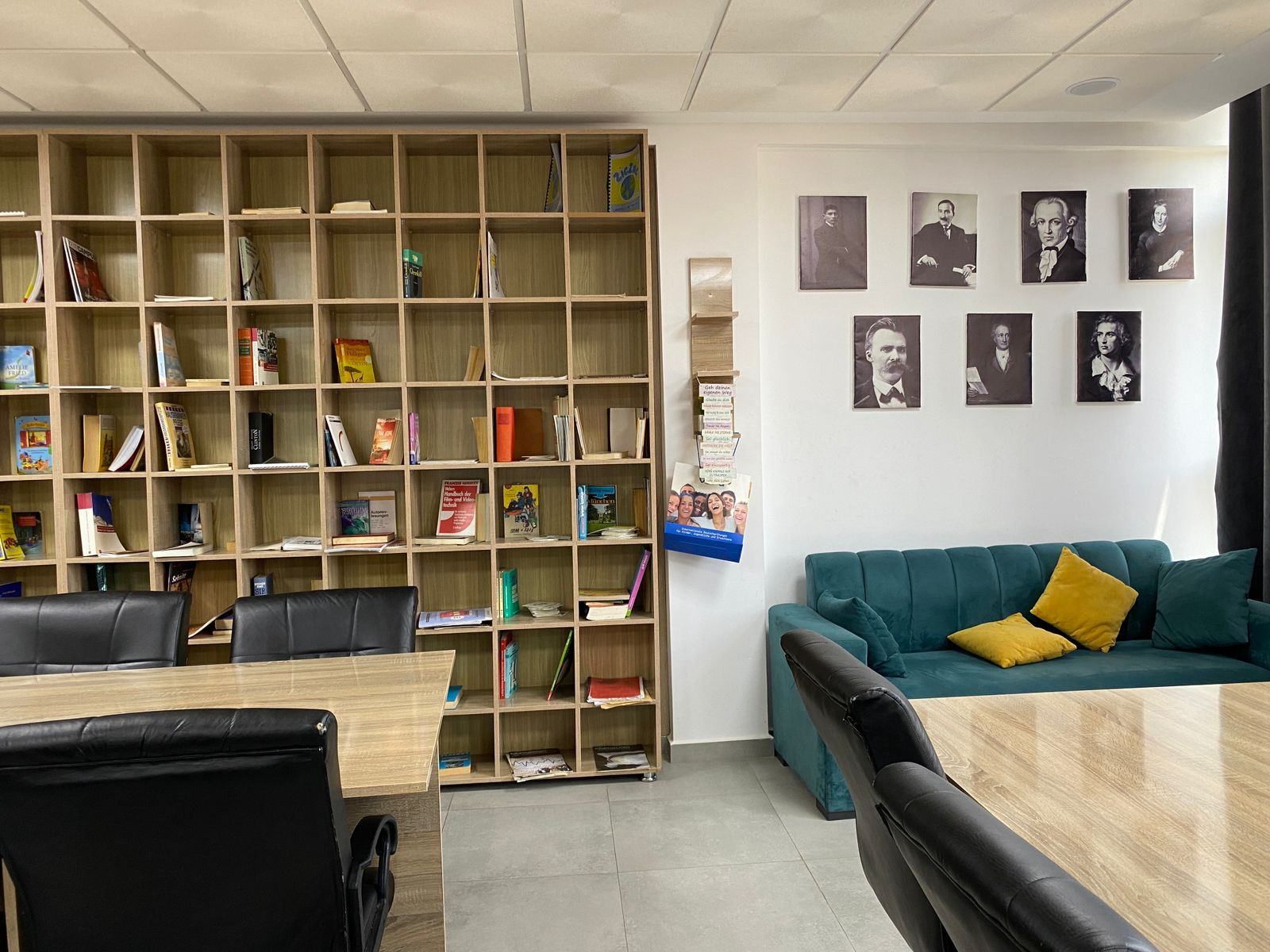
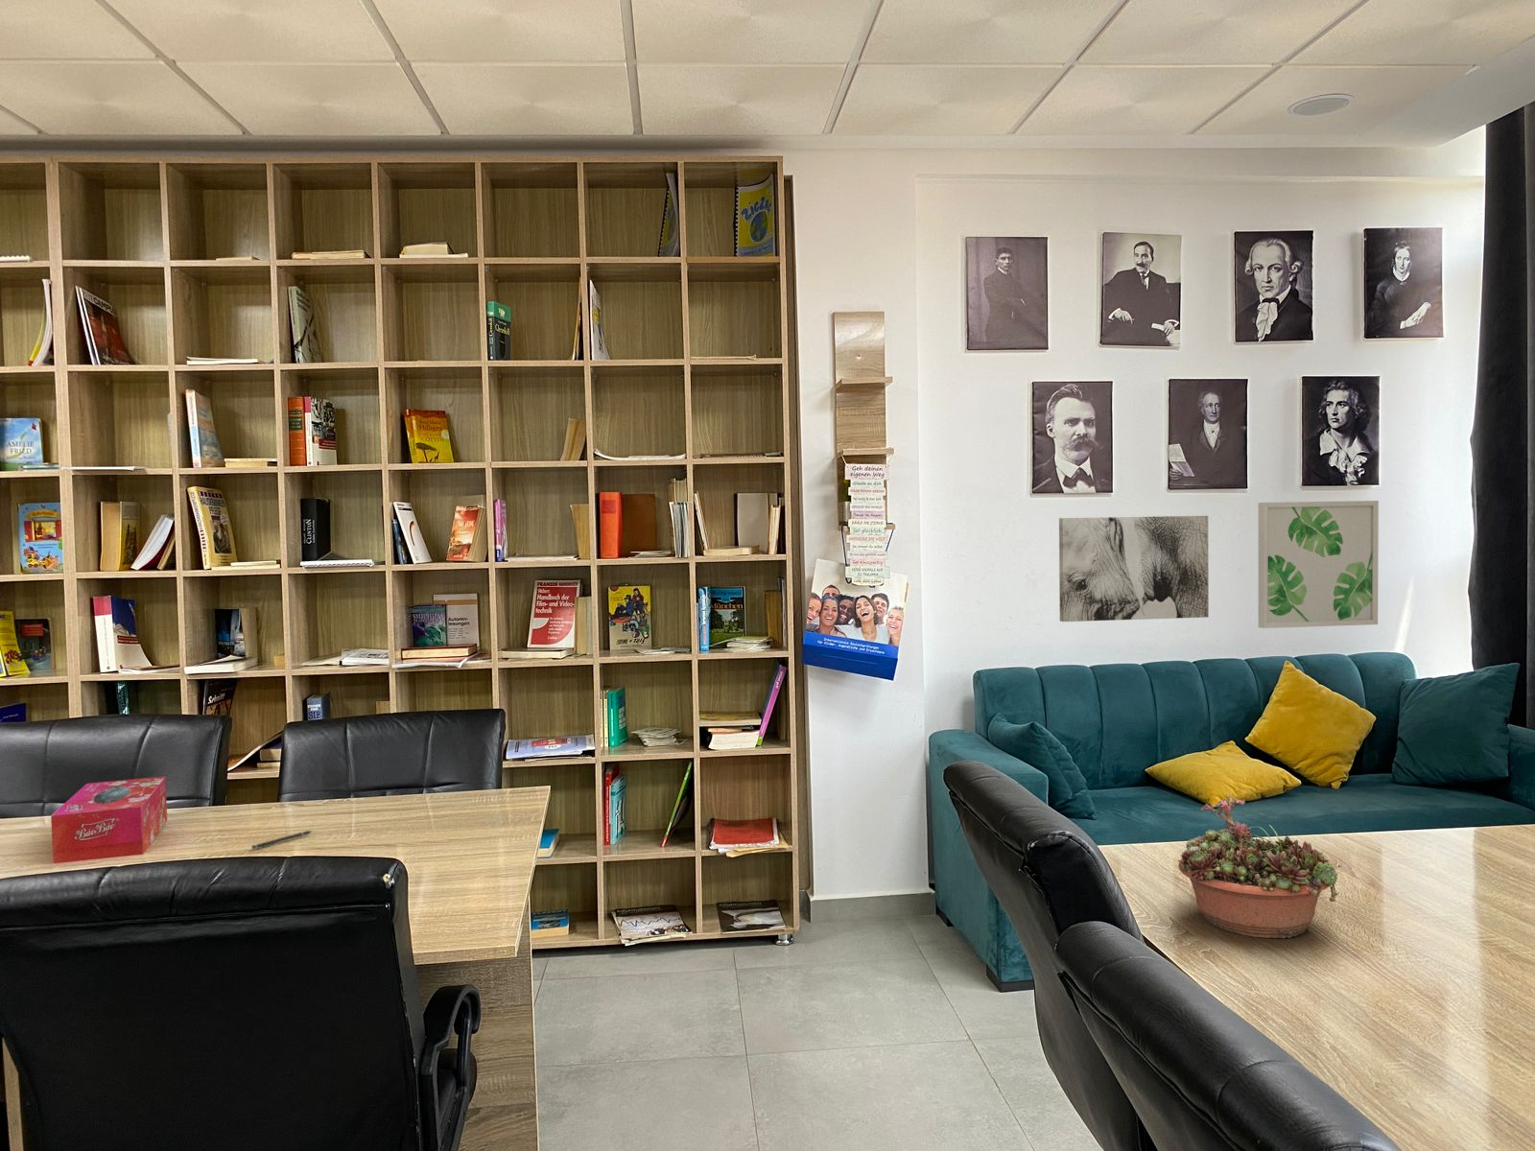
+ pen (283, 838)
+ wall art (1319, 563)
+ succulent planter (1258, 864)
+ wall art (1134, 568)
+ tissue box (114, 817)
